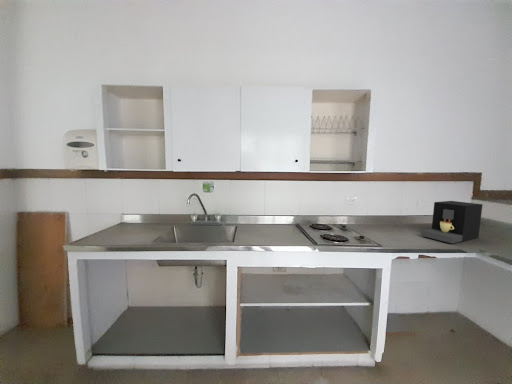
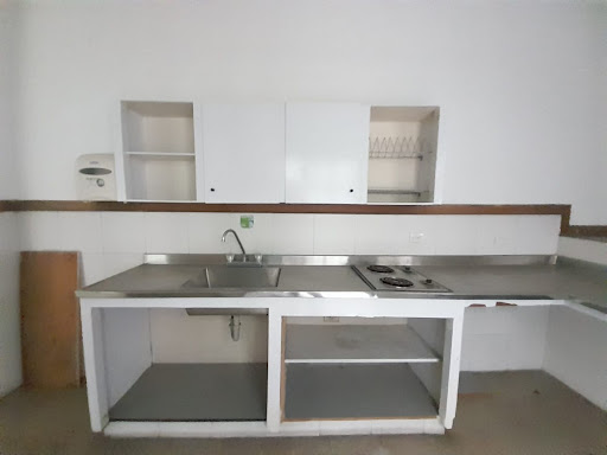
- coffee maker (451, 220)
